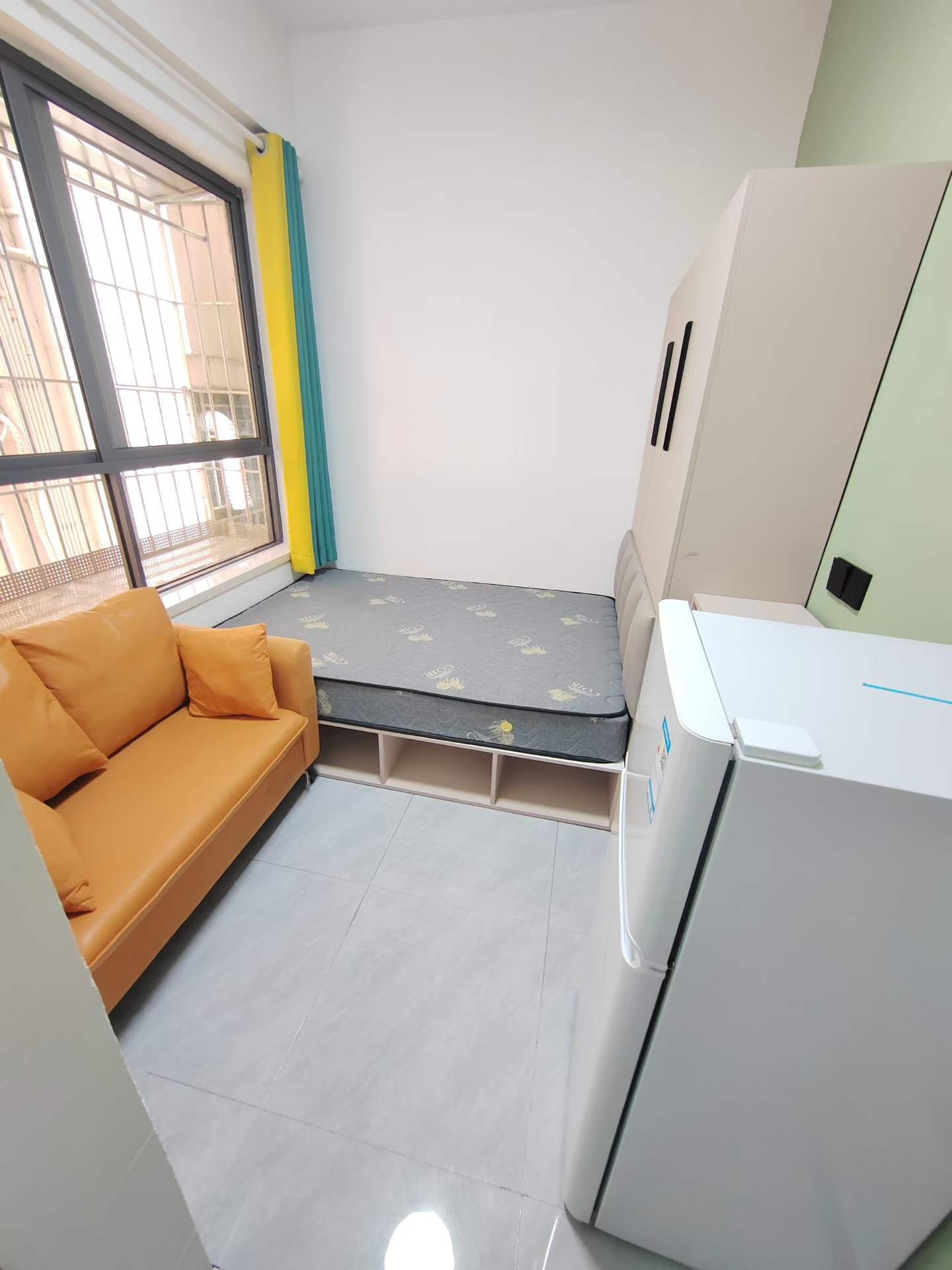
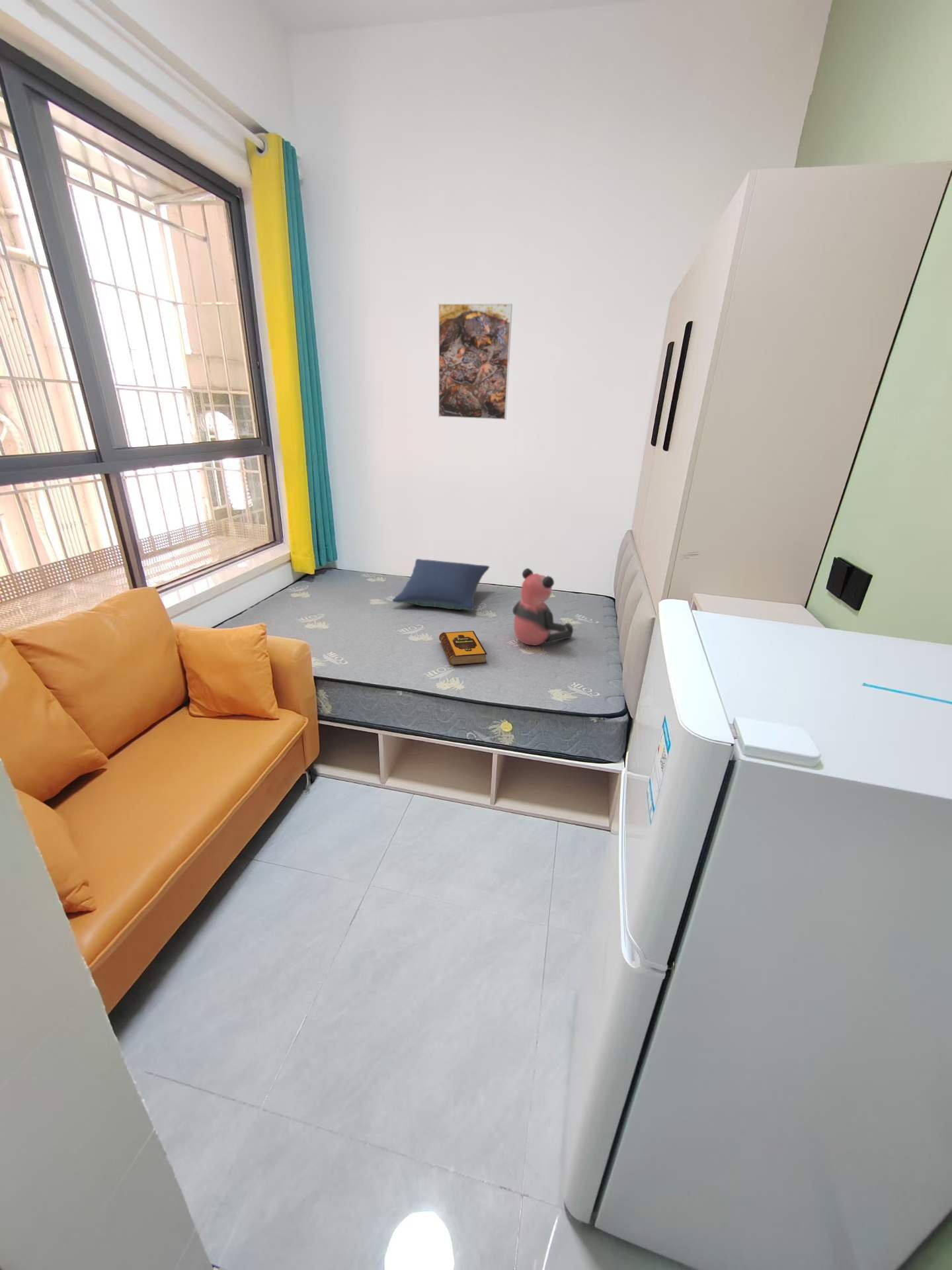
+ pillow (442, 583)
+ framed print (473, 363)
+ hardback book (461, 647)
+ bear (543, 606)
